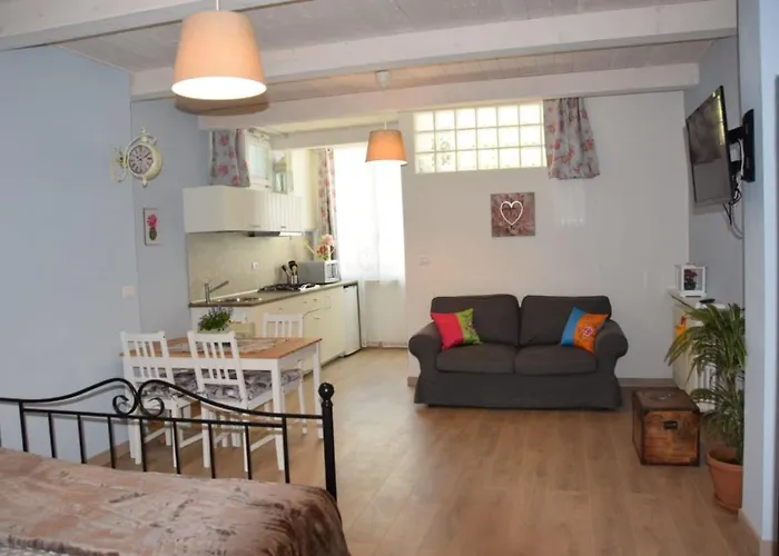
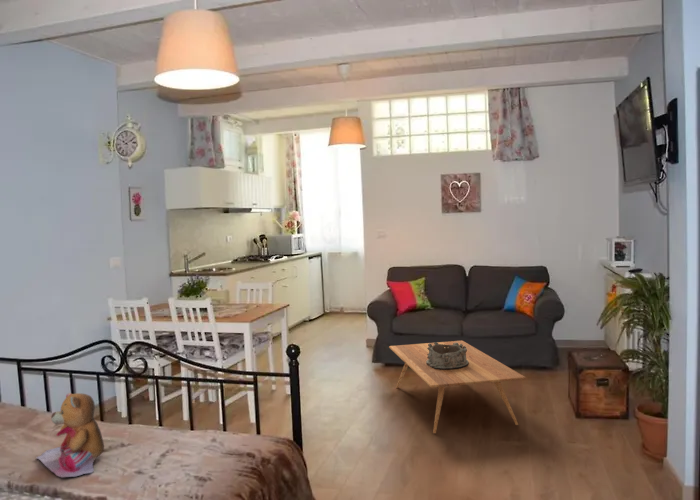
+ teddy bear (66, 427)
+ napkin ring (446, 354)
+ coffee table (449, 382)
